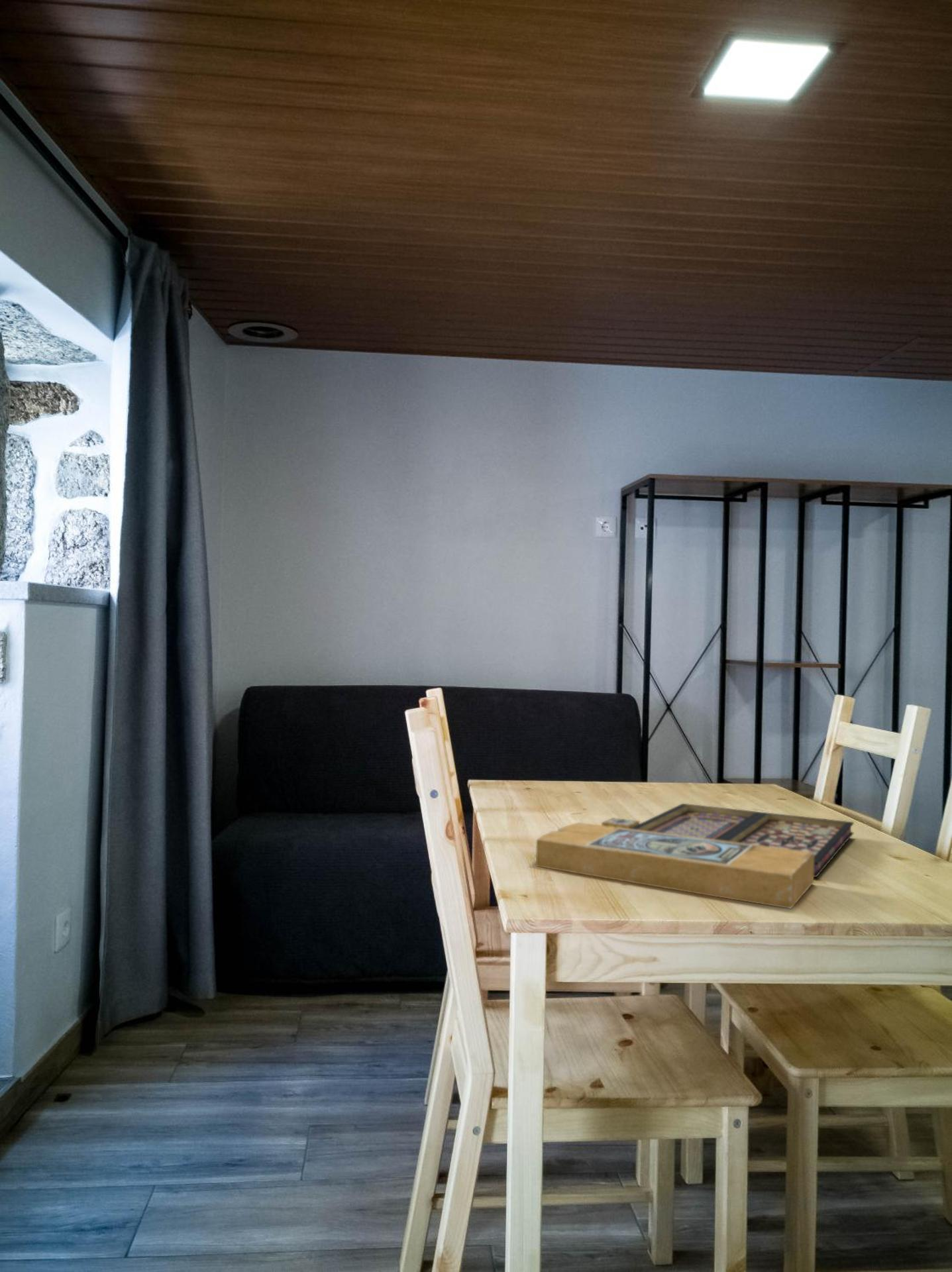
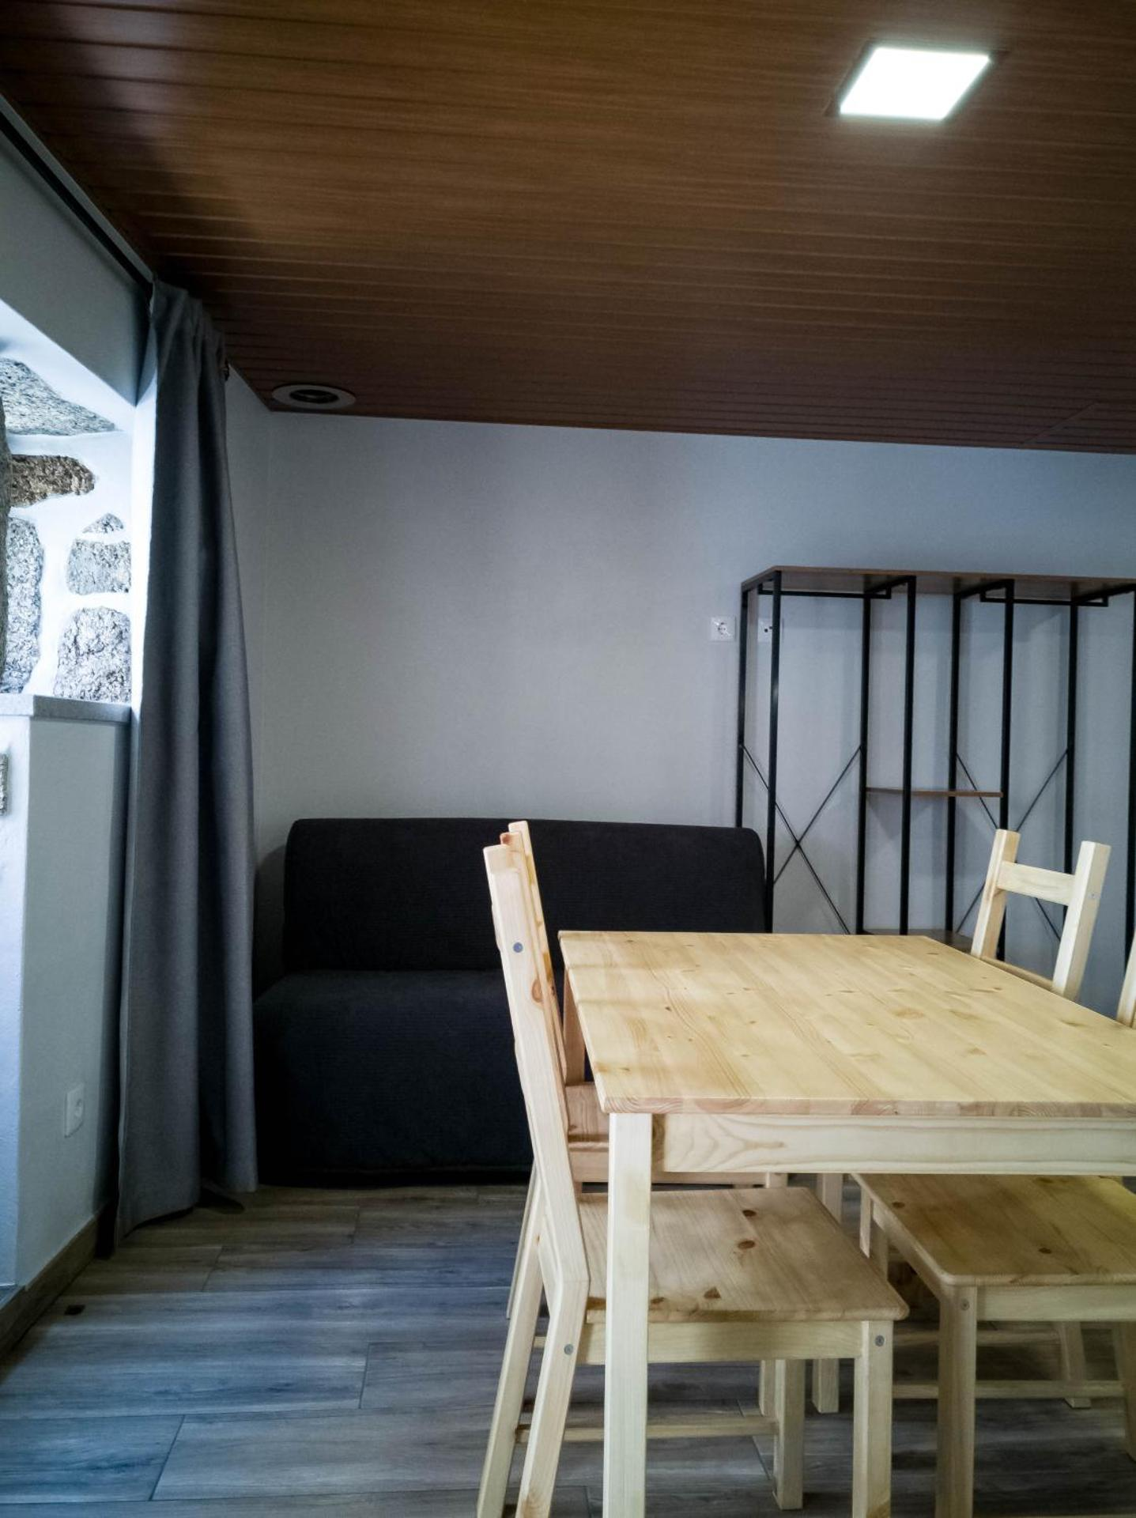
- board game (699, 835)
